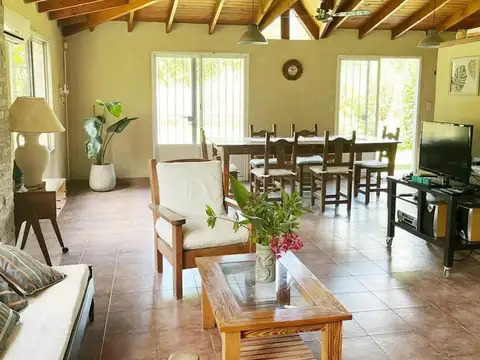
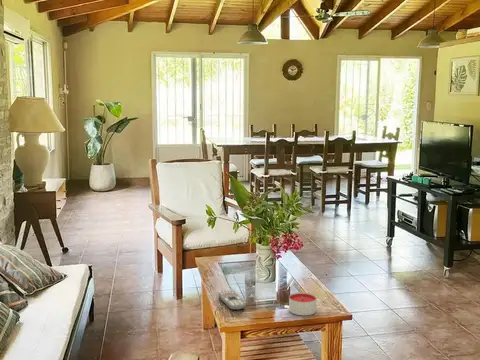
+ remote control (232, 300)
+ candle (302, 303)
